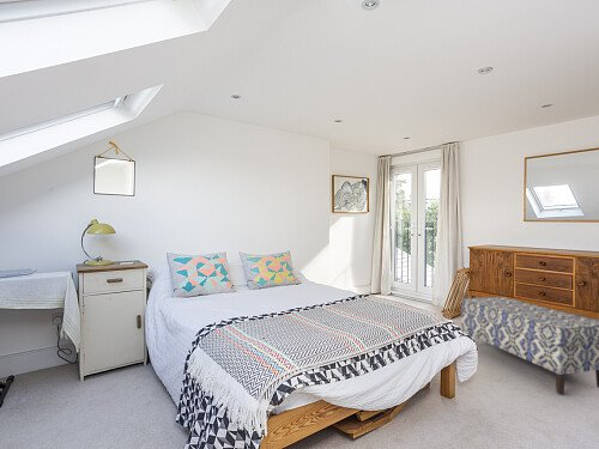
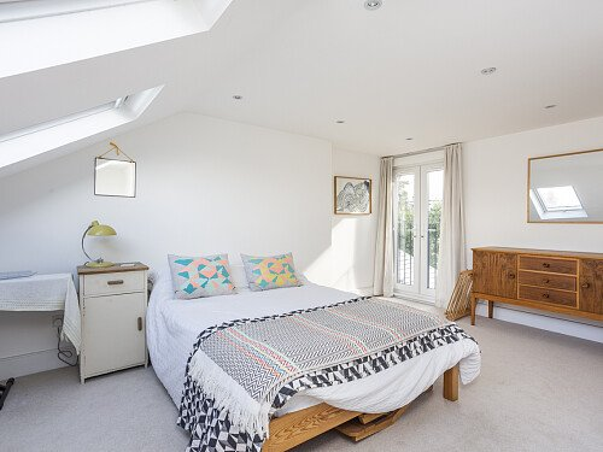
- bench (525, 336)
